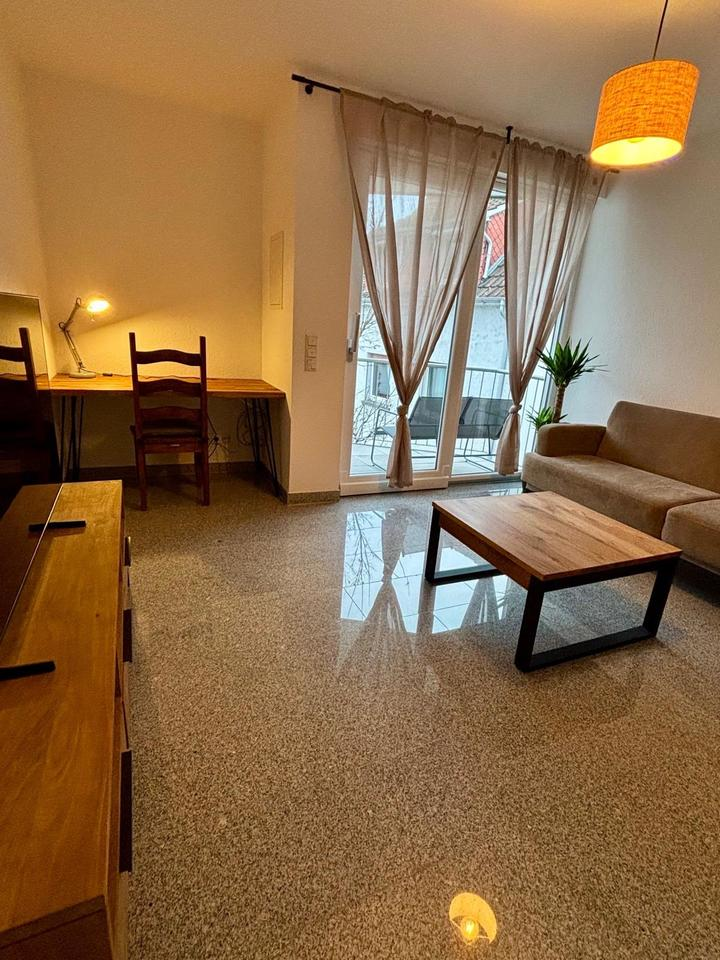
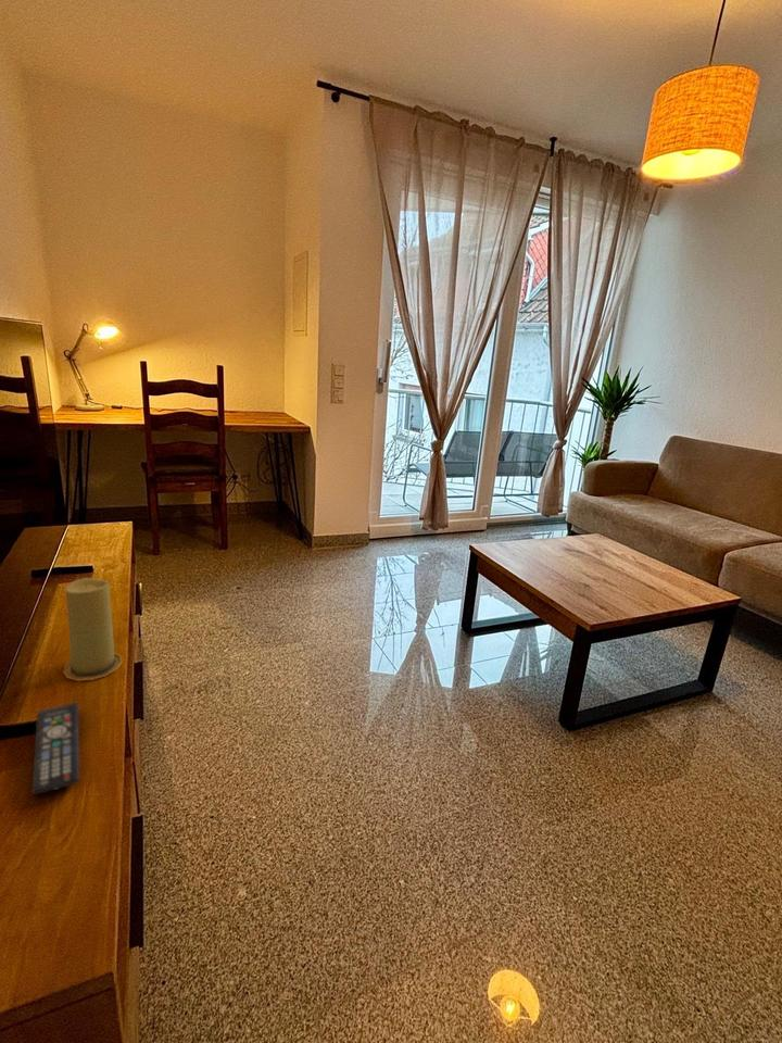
+ remote control (58, 742)
+ candle (89, 626)
